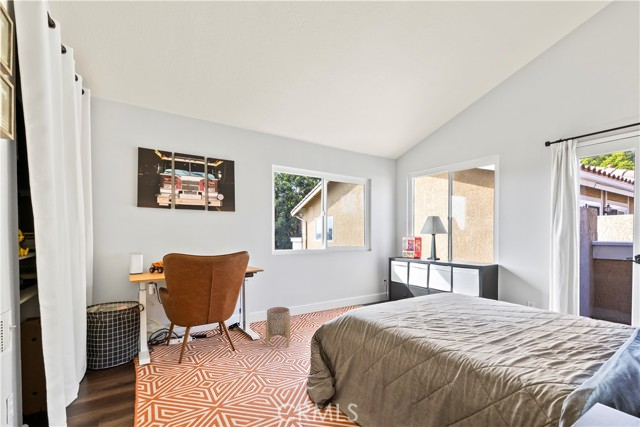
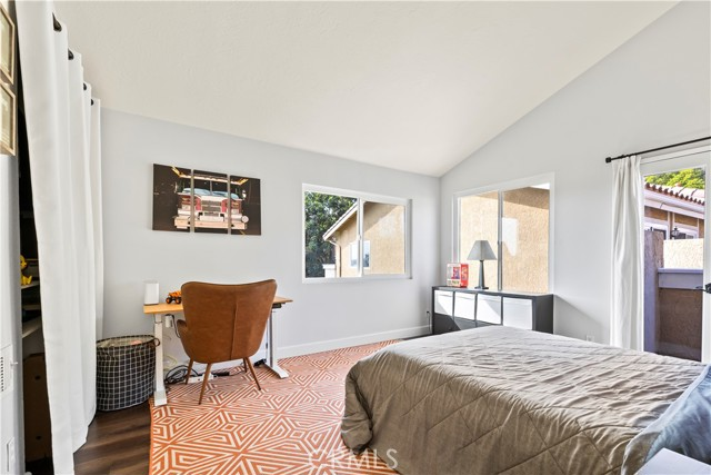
- planter (278, 326)
